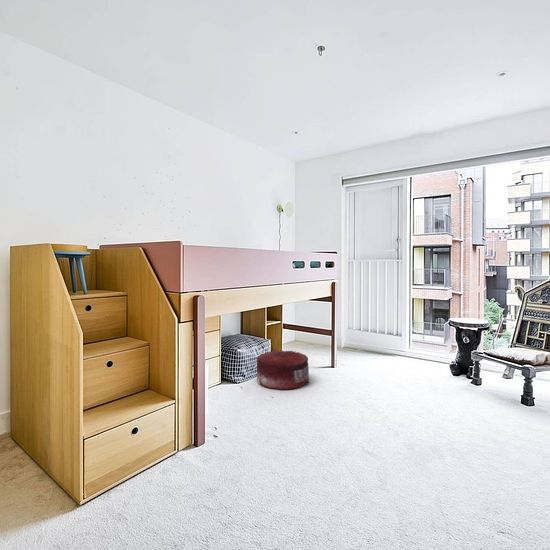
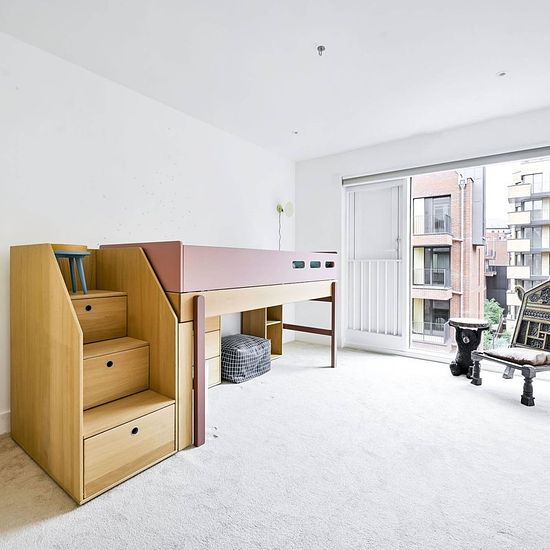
- pouf (282, 367)
